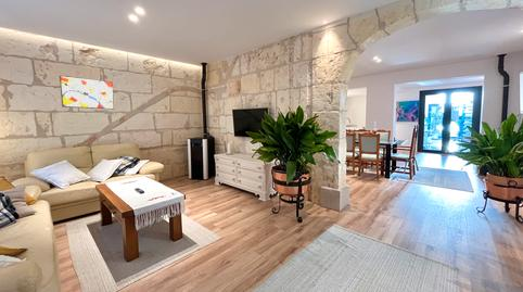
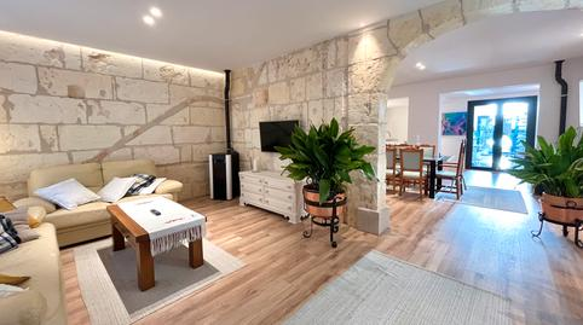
- wall art (88, 93)
